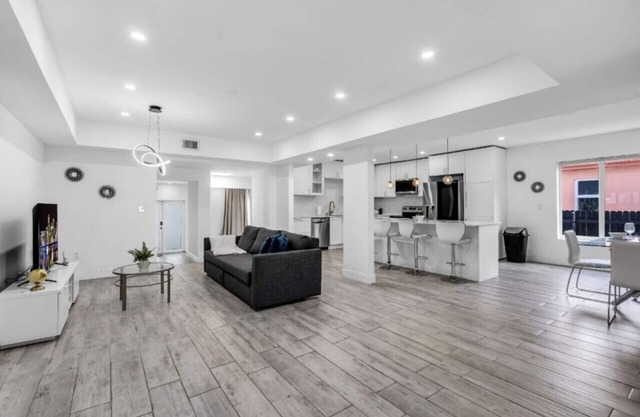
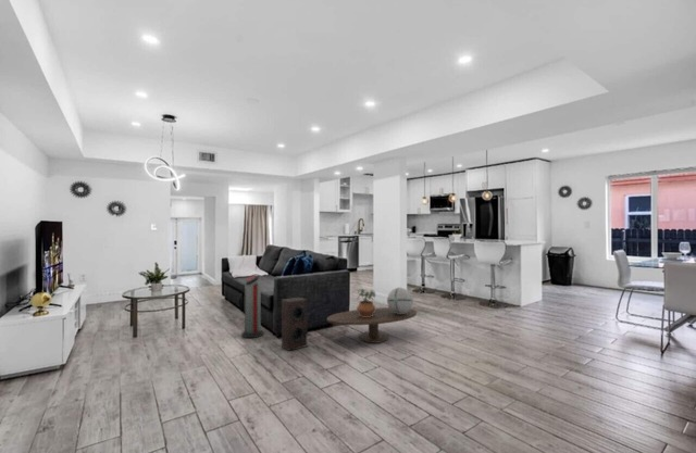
+ potted plant (364, 301)
+ decorative sphere (399, 300)
+ speaker (296, 324)
+ air purifier (252, 304)
+ coffee table (373, 326)
